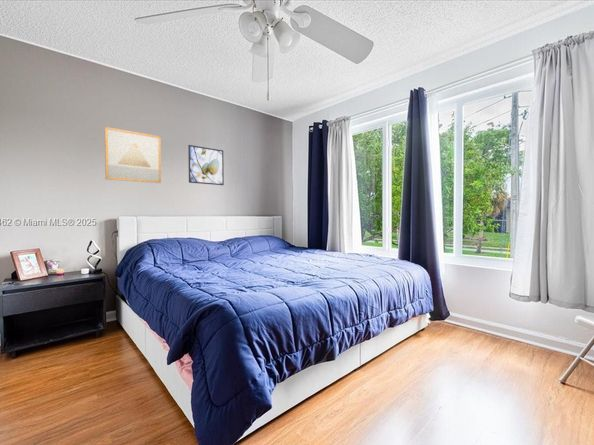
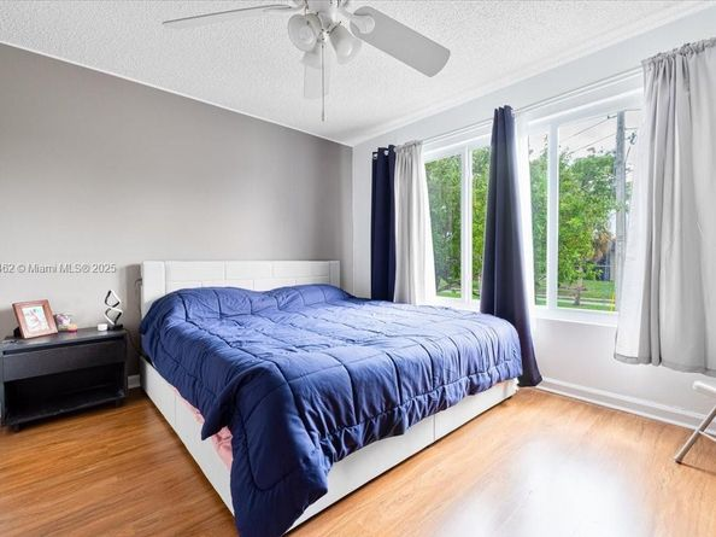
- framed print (206, 165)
- wall art (134, 156)
